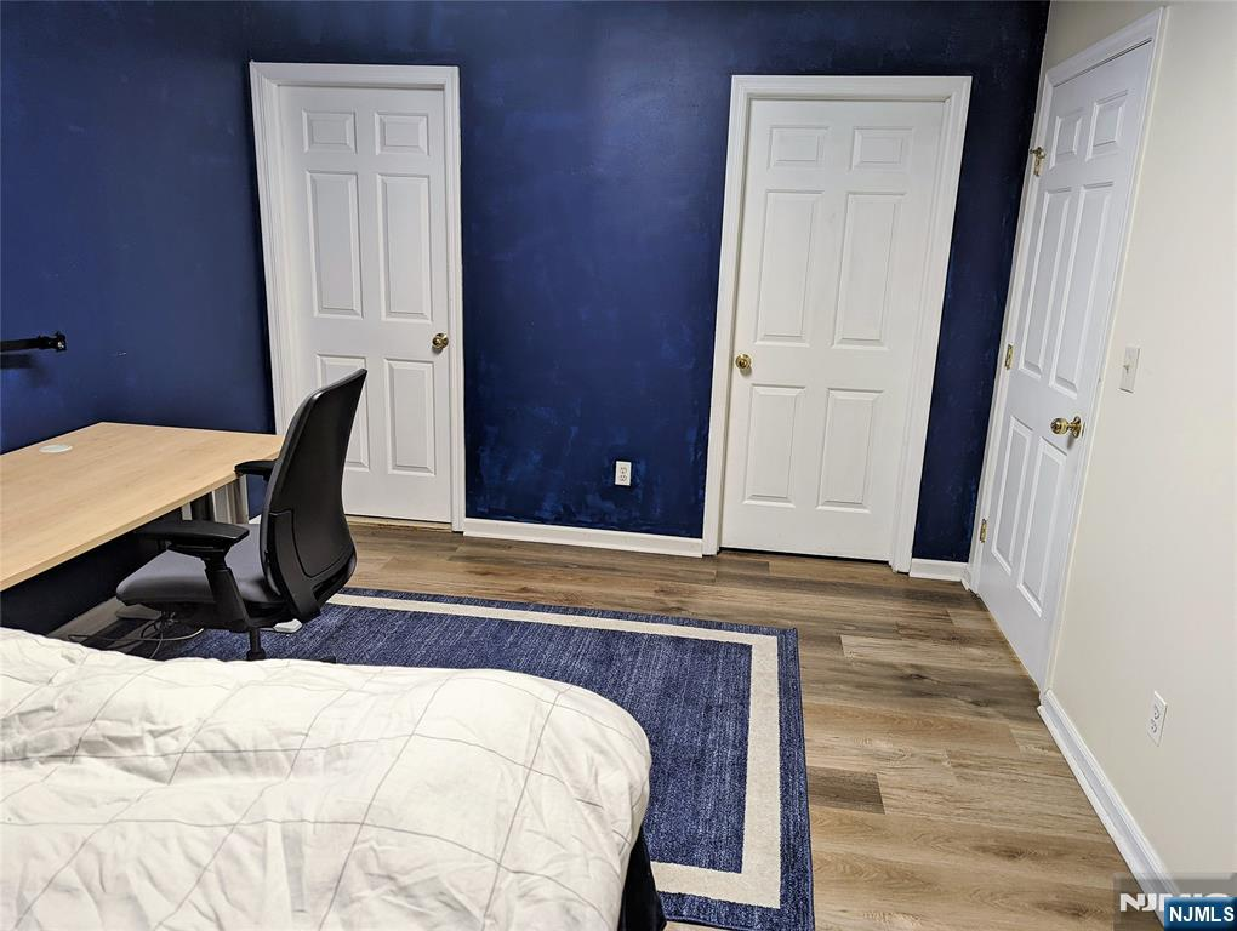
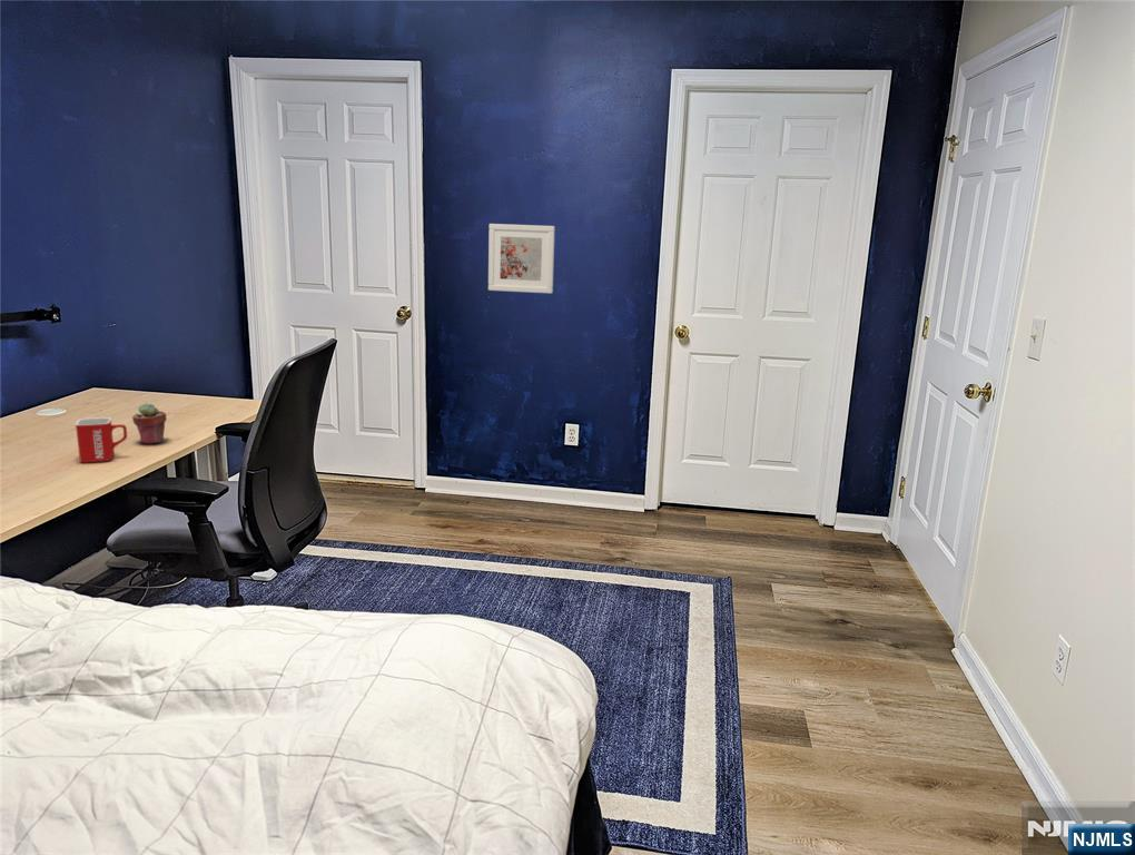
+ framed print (521, 258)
+ potted succulent (149, 422)
+ mug (102, 439)
